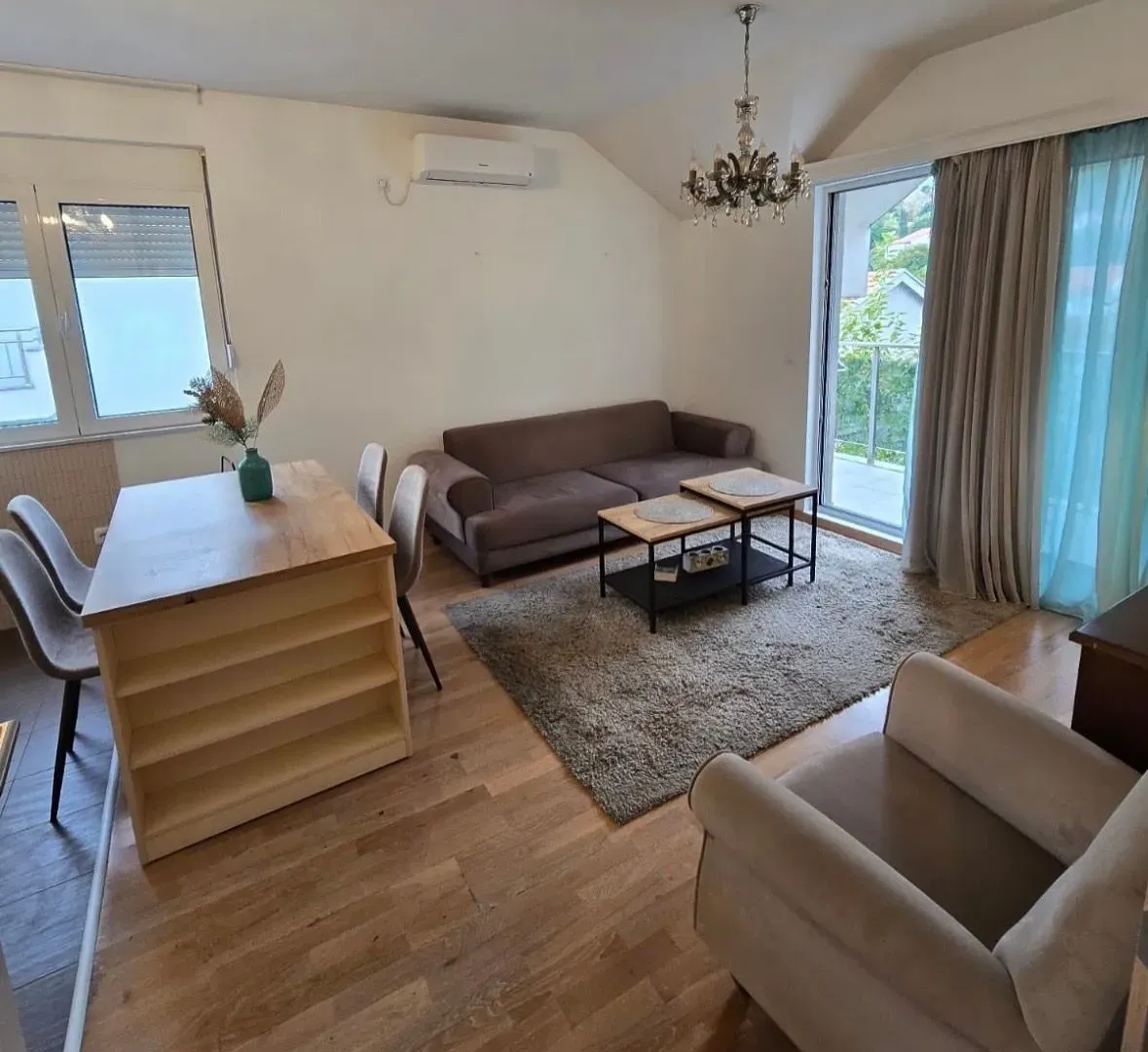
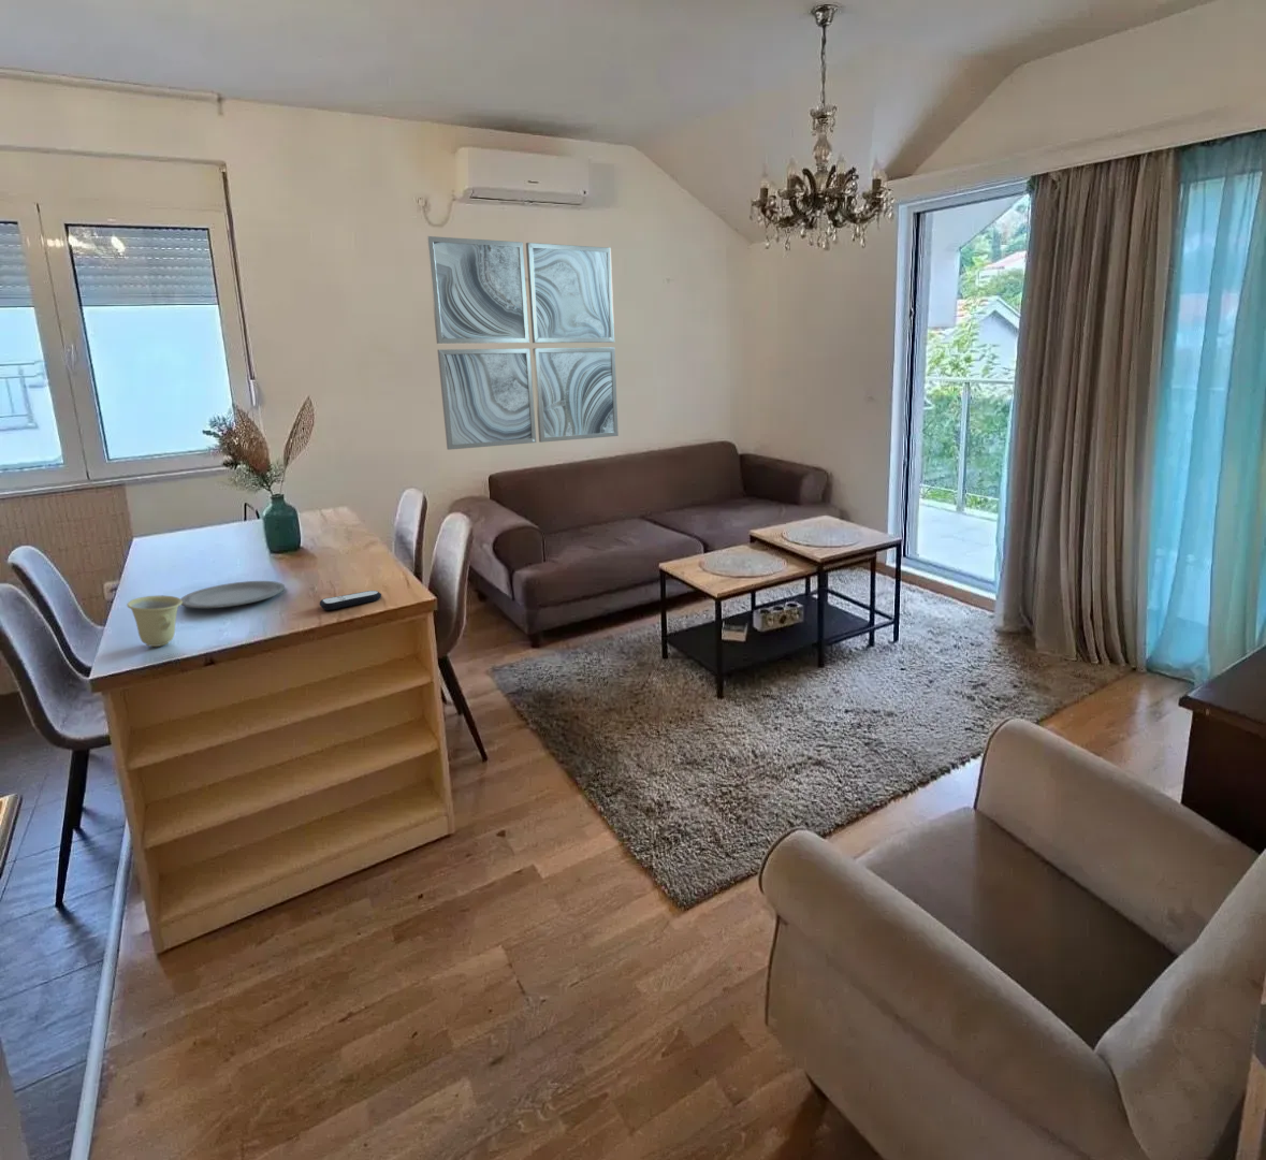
+ plate (233, 595)
+ wall art (529, 348)
+ cup (159, 621)
+ remote control (351, 600)
